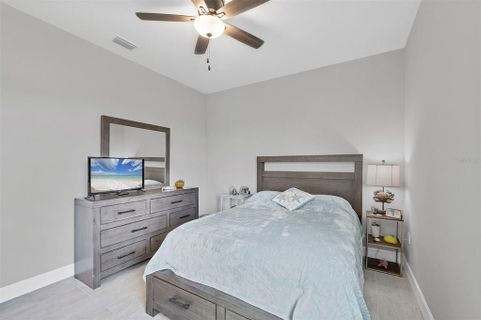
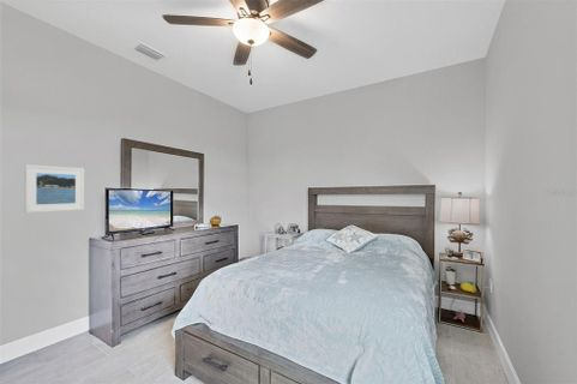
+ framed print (56, 188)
